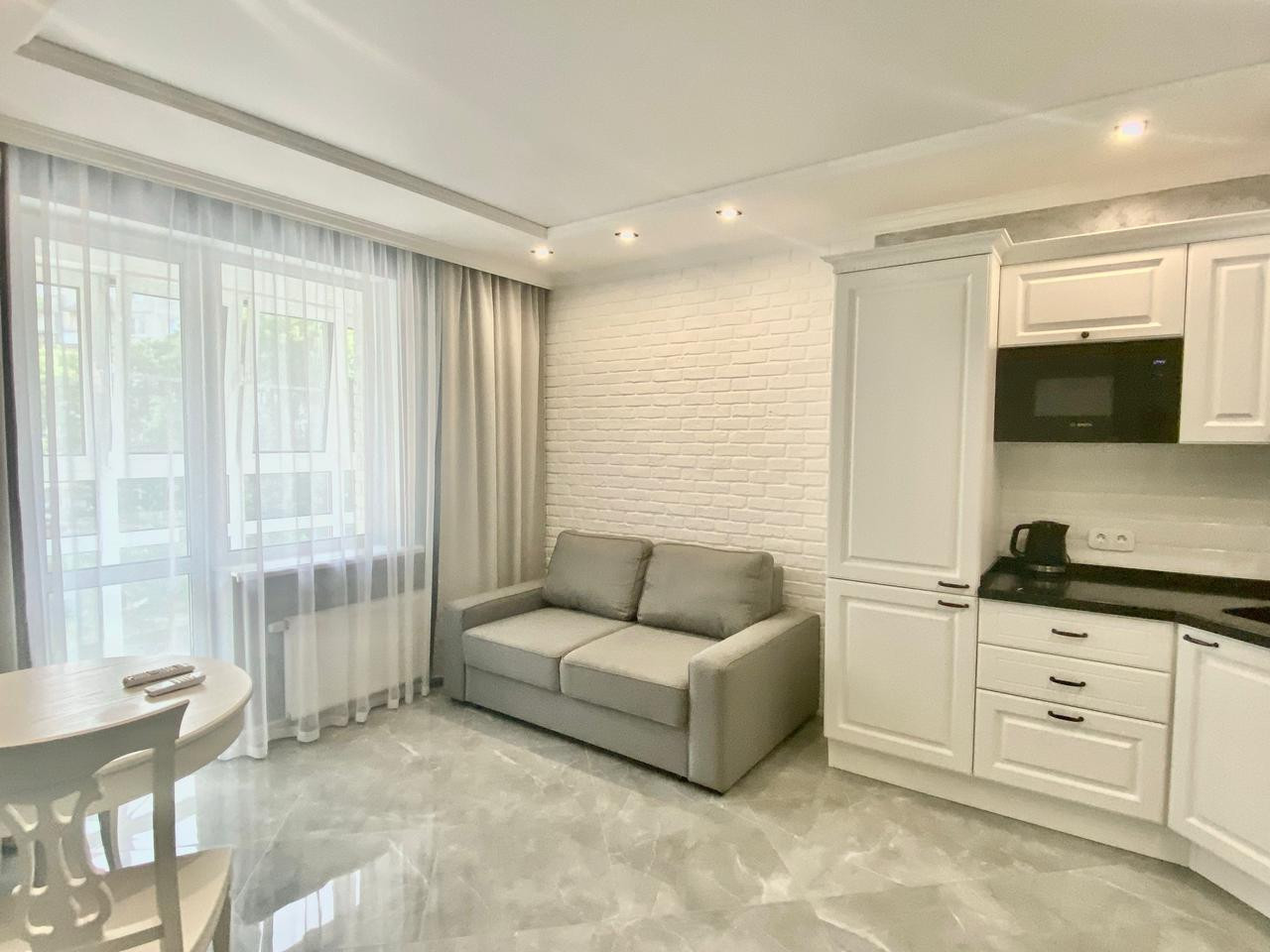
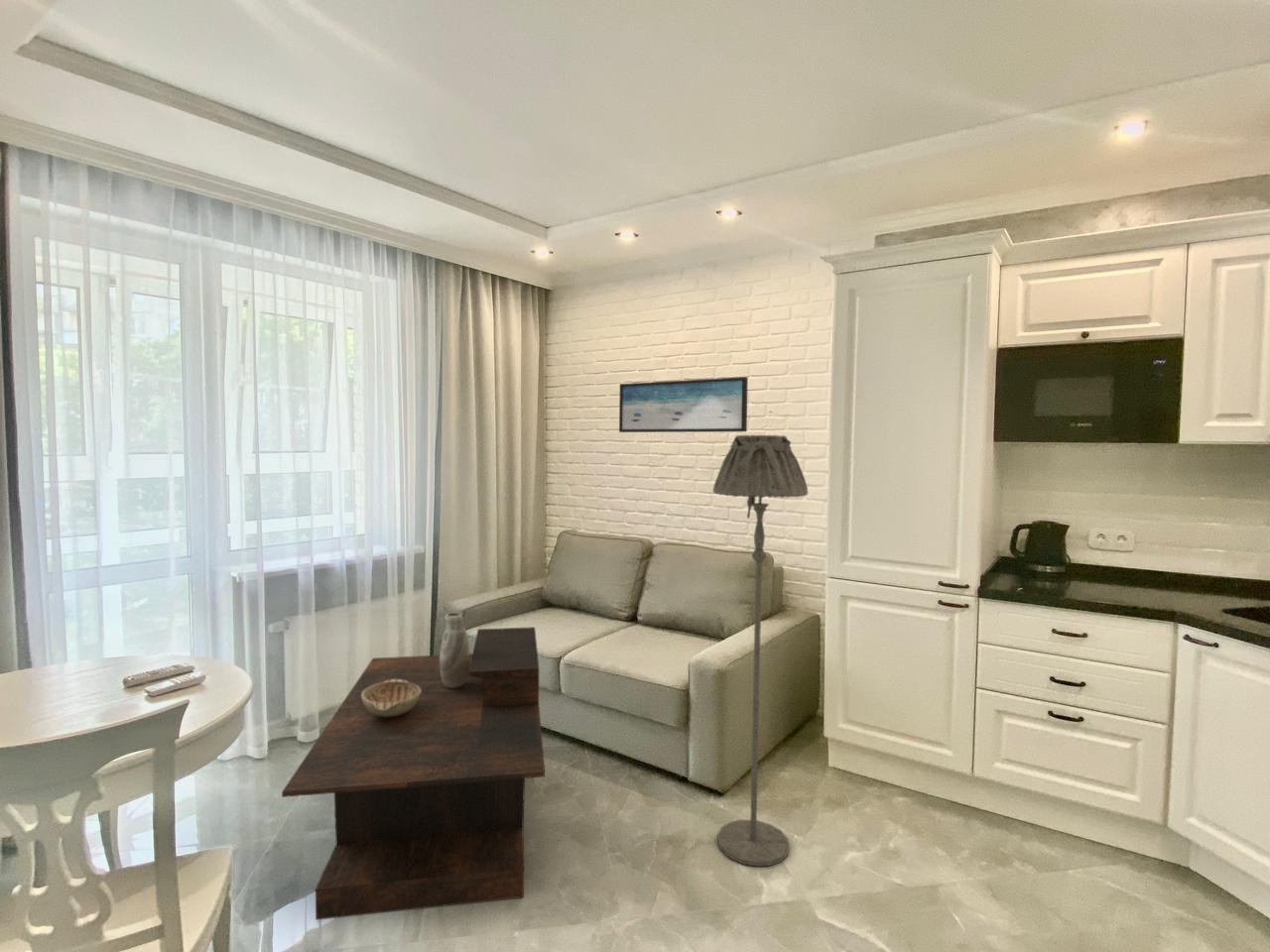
+ coffee table (441, 743)
+ floor lamp (756, 642)
+ vase (454, 650)
+ decorative bowl (391, 701)
+ wall art (679, 406)
